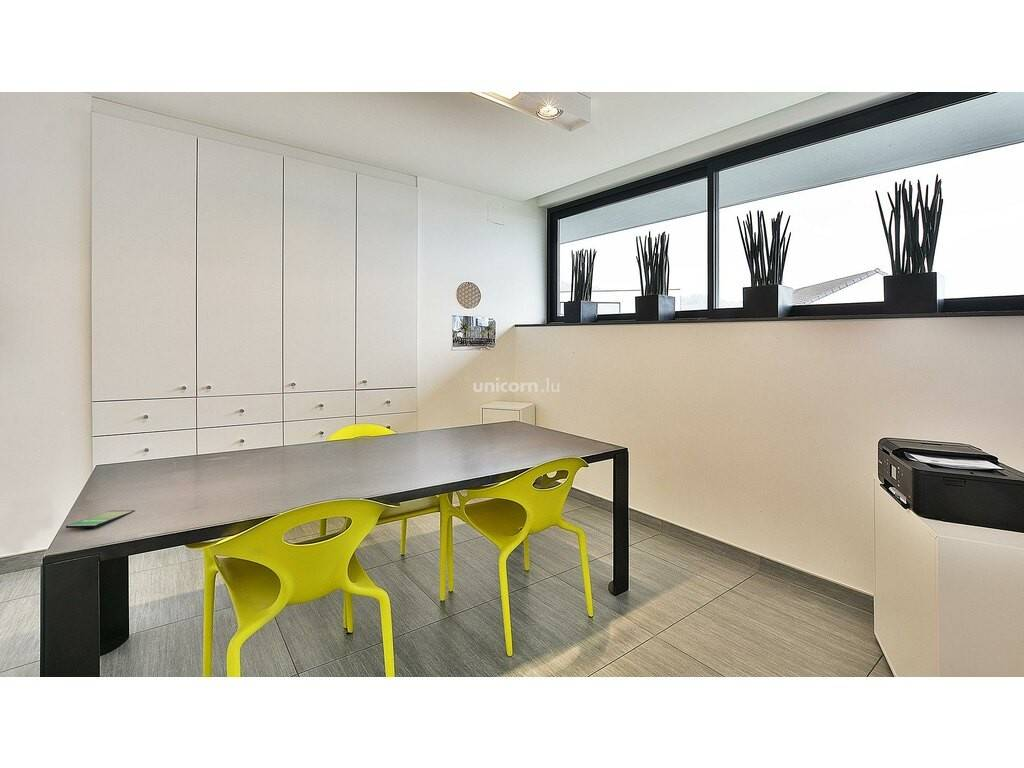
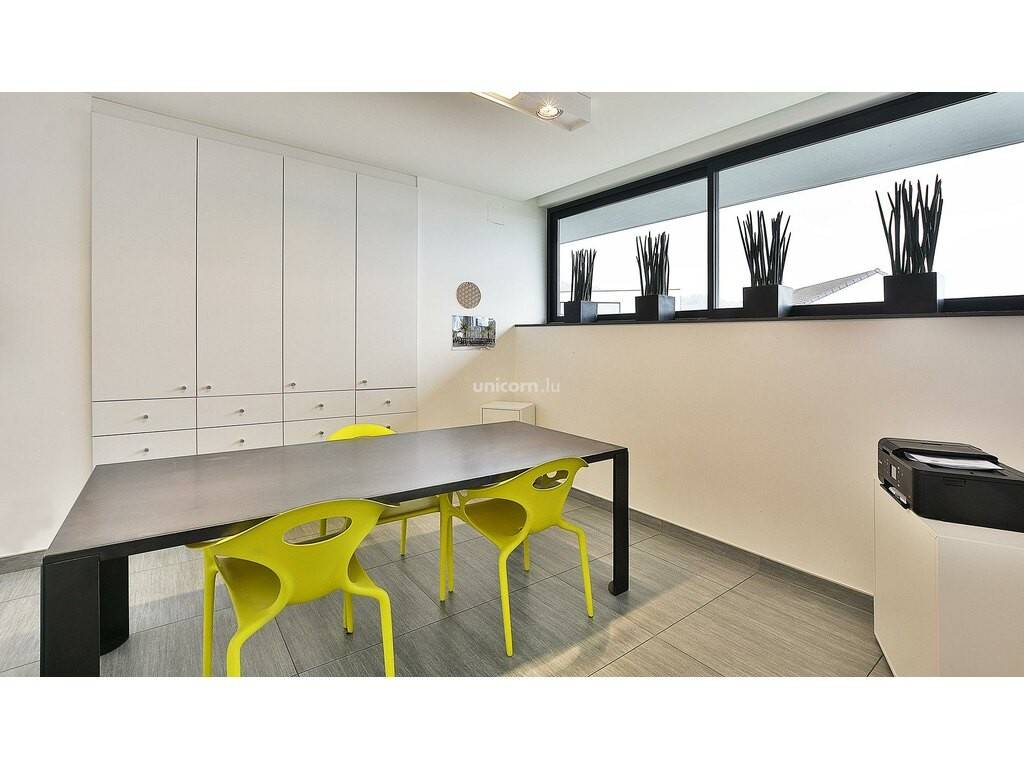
- smartphone (99, 518)
